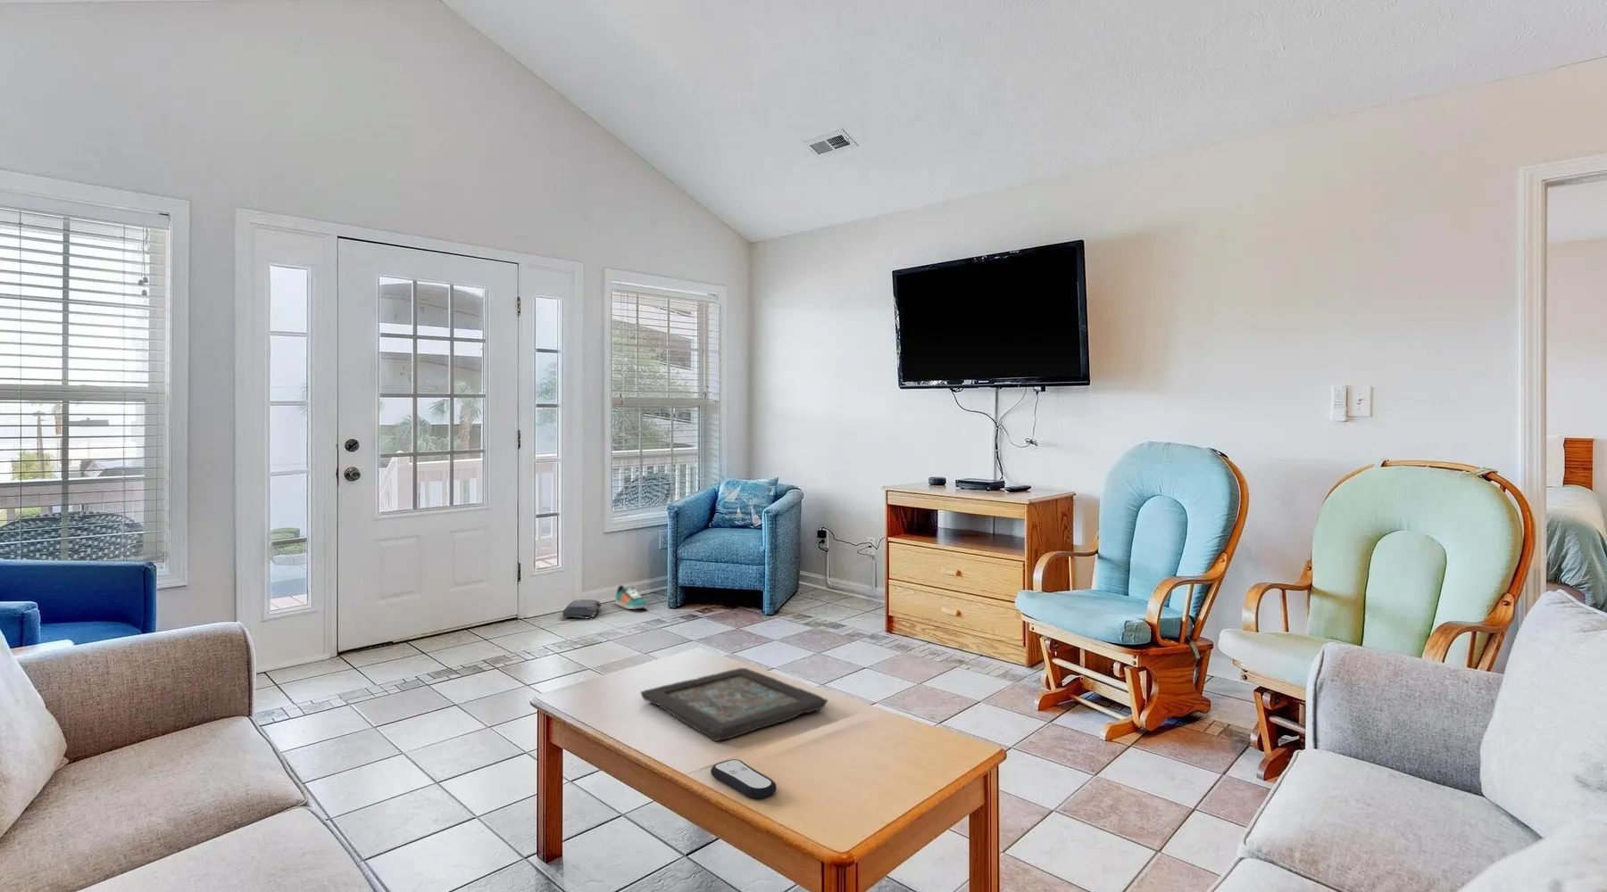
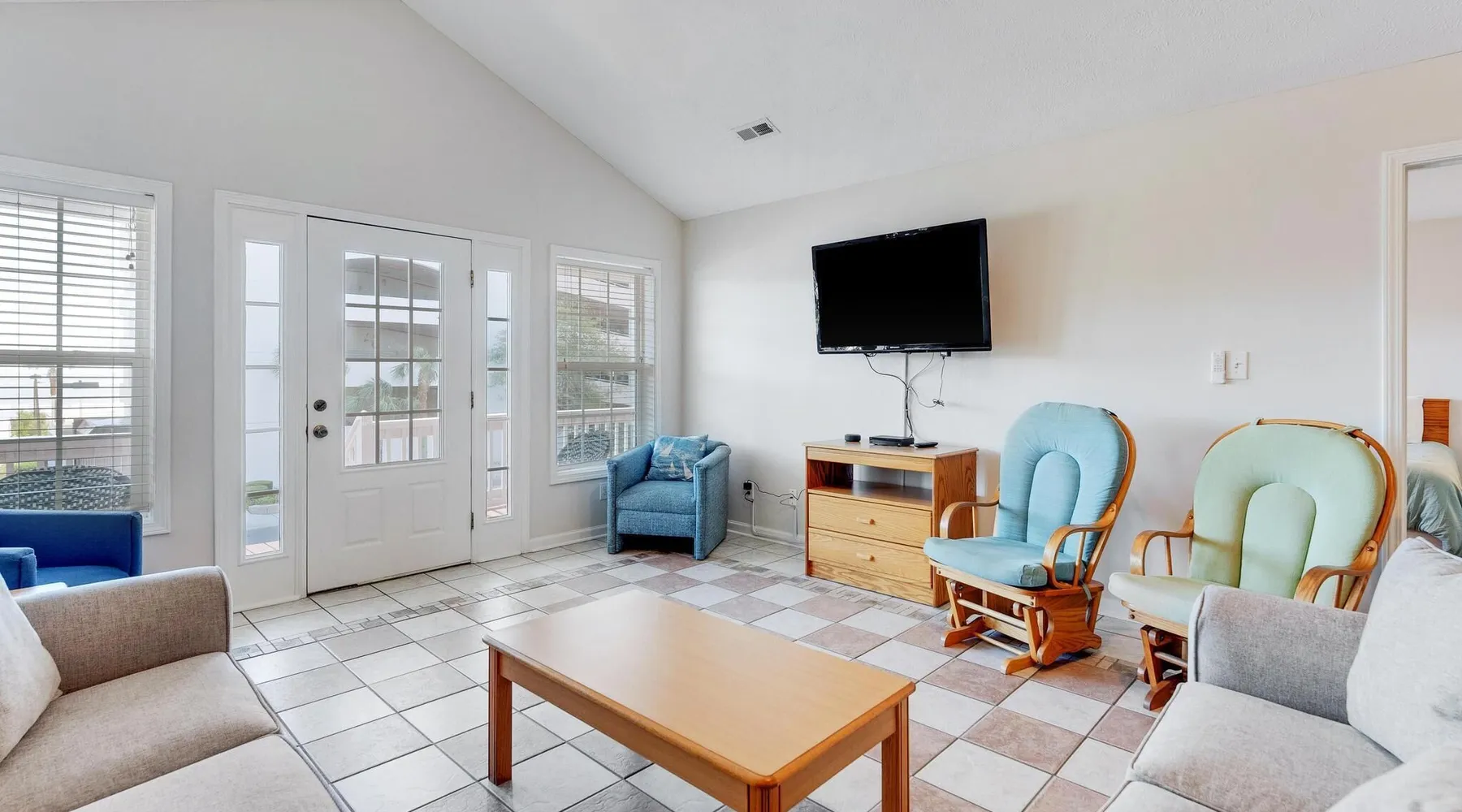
- decorative tray (732, 700)
- bag (583, 607)
- remote control (744, 778)
- sneaker (630, 596)
